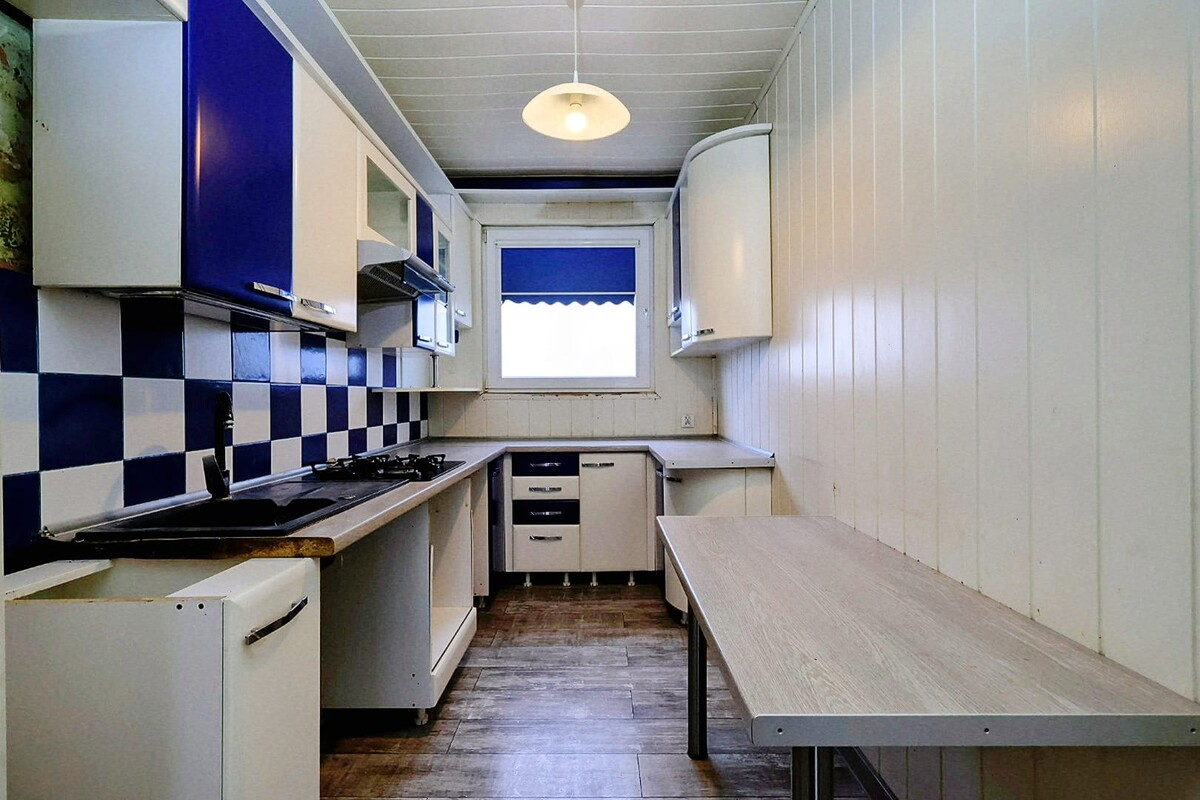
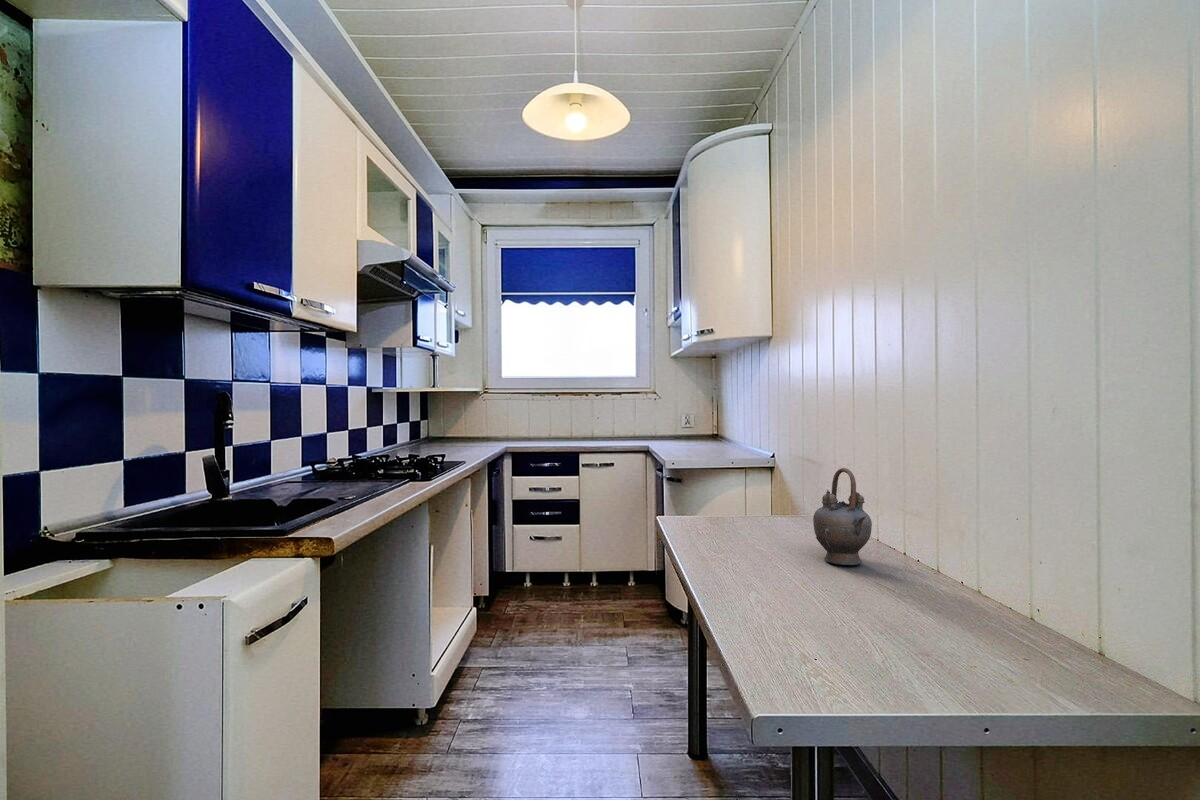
+ teapot (845, 516)
